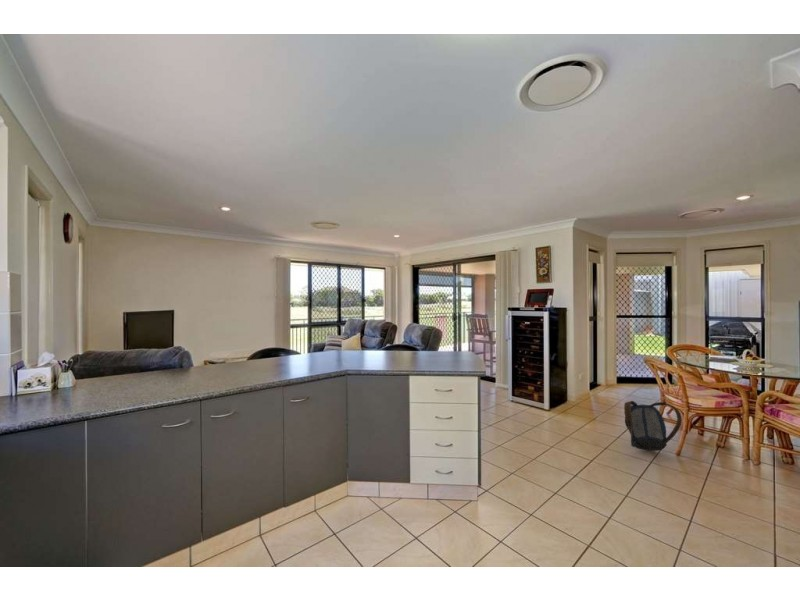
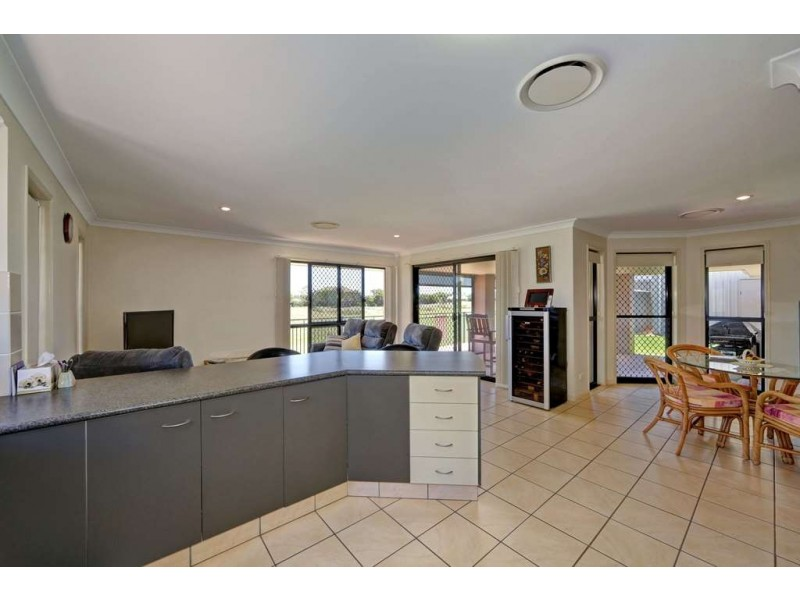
- backpack (646, 425)
